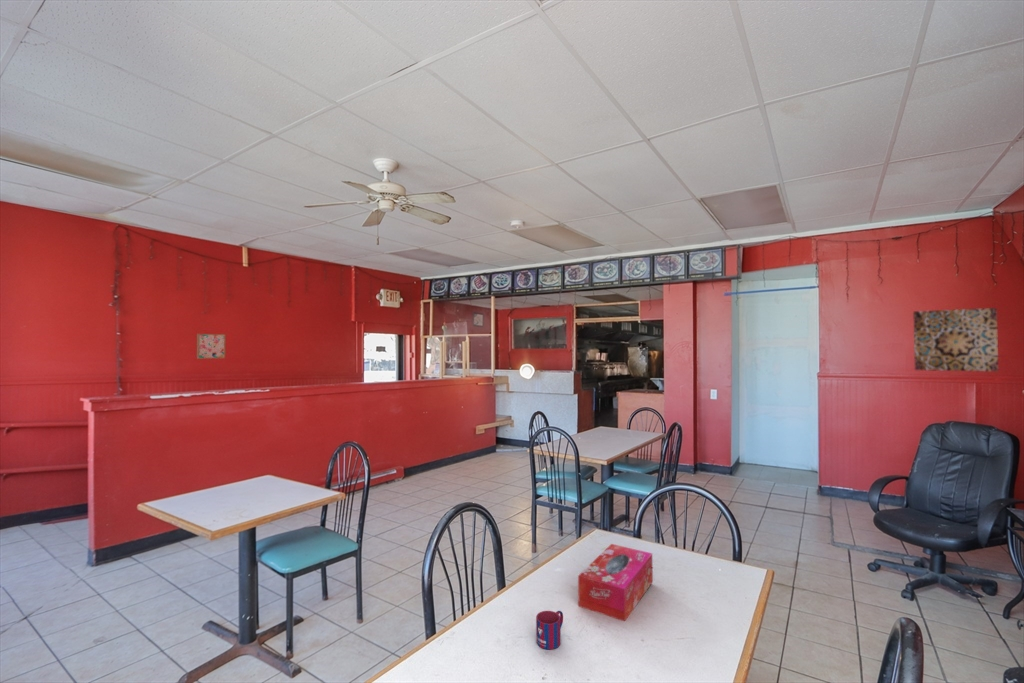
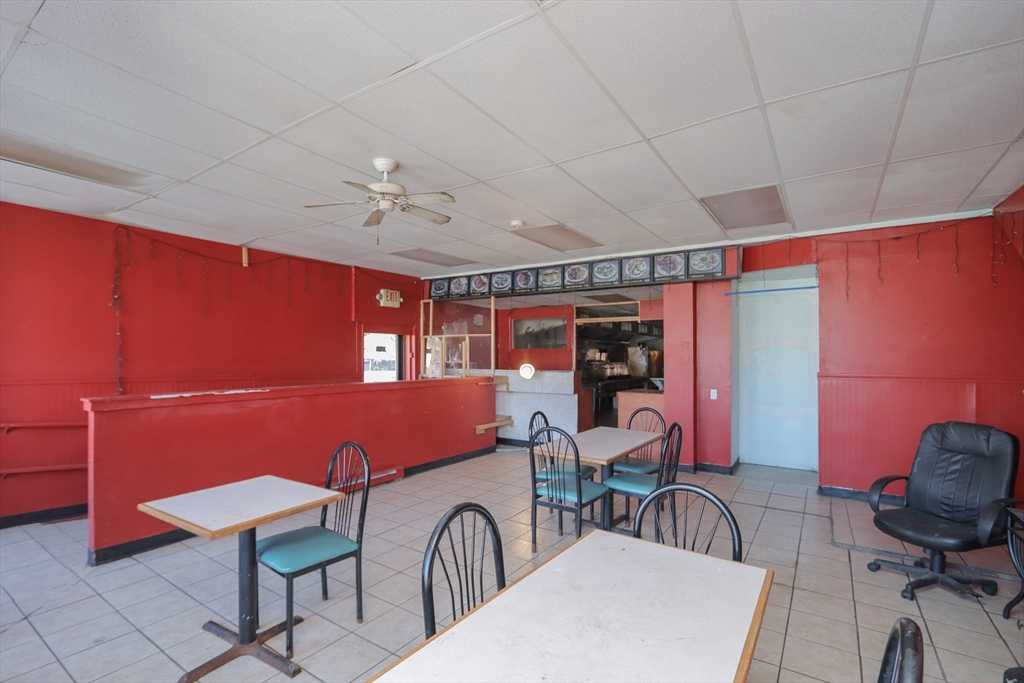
- wall art (954, 340)
- wall art (211, 346)
- mug (552, 627)
- tissue box (617, 578)
